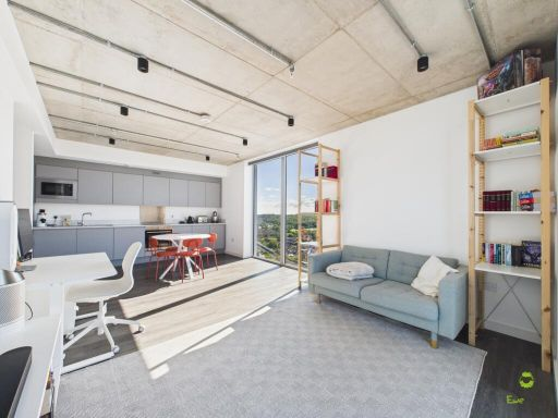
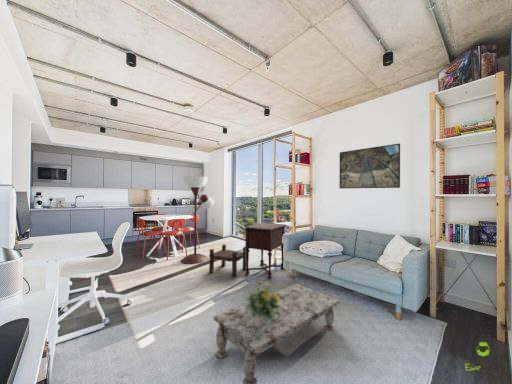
+ coffee table (280, 323)
+ floor lamp (196, 216)
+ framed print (366, 168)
+ side table (265, 248)
+ stool (228, 259)
+ flowering plant (261, 301)
